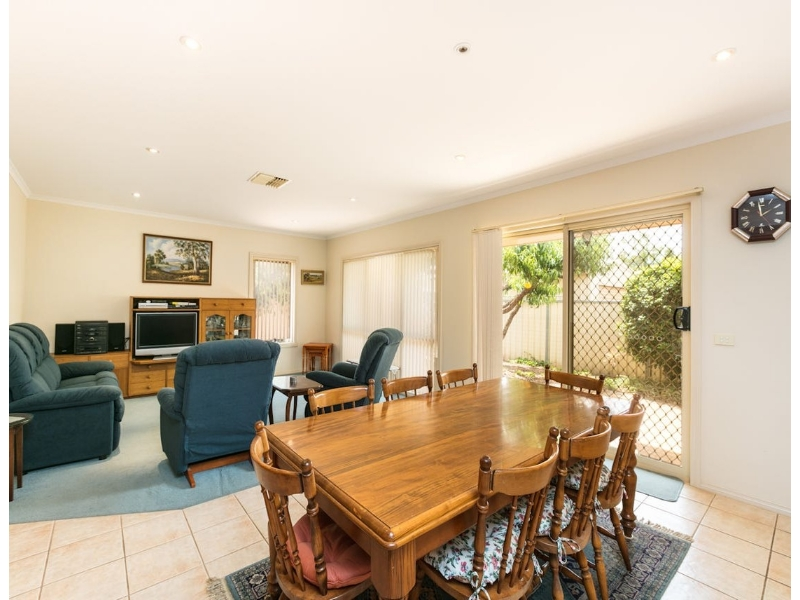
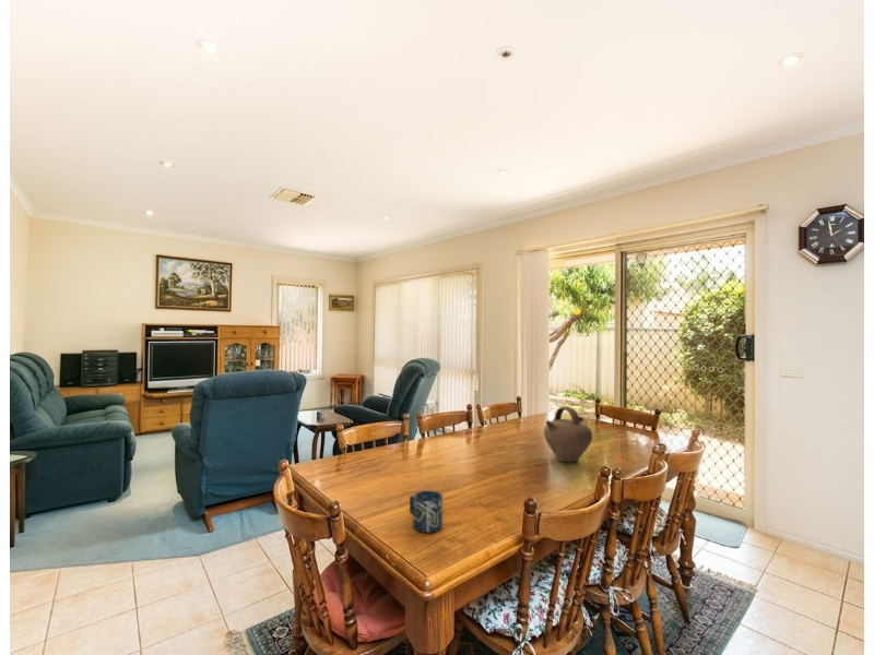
+ jug (566, 432)
+ cup (424, 509)
